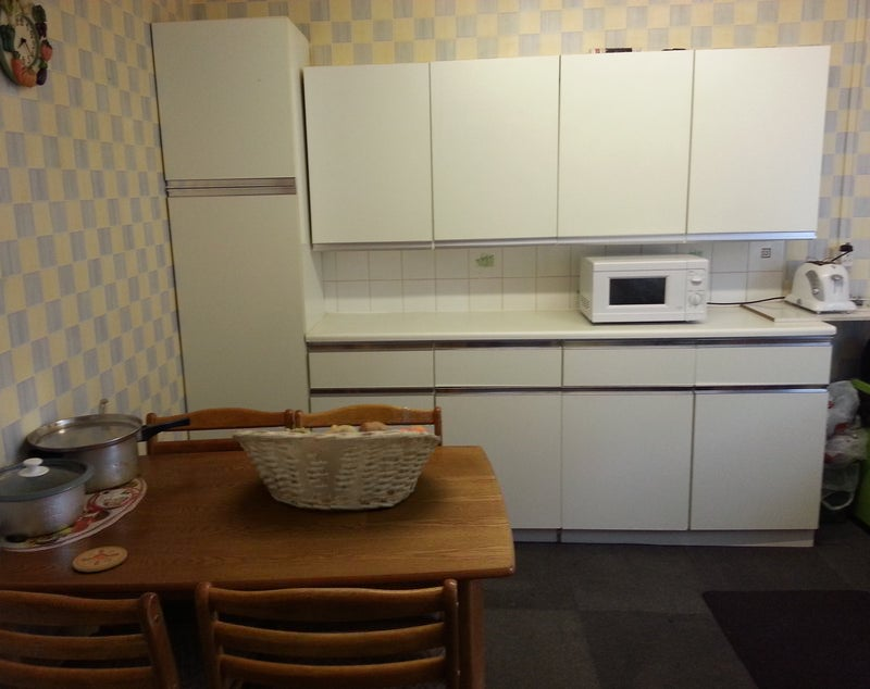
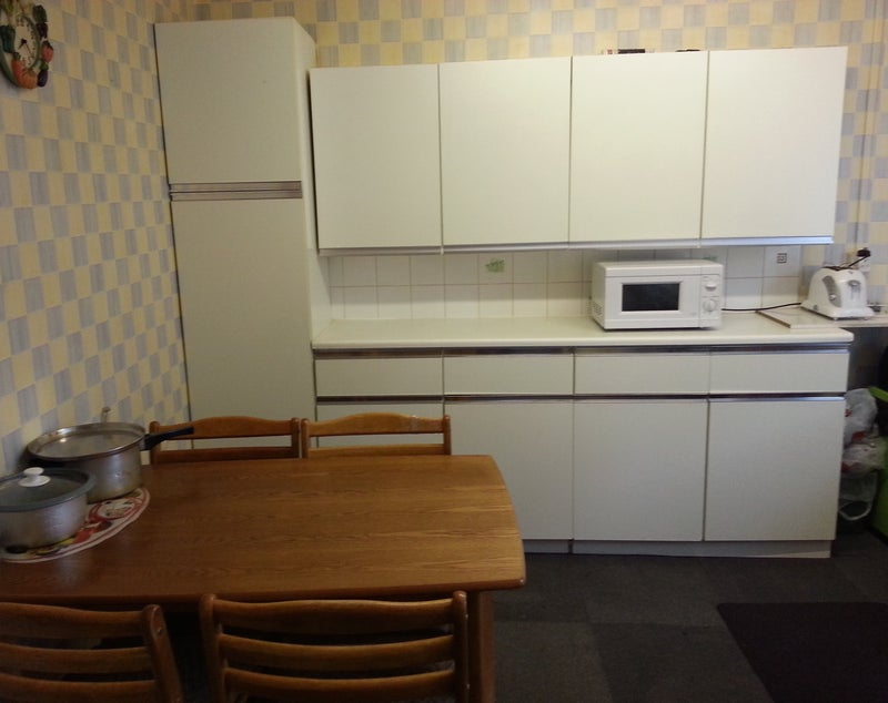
- fruit basket (337, 452)
- coaster (100, 559)
